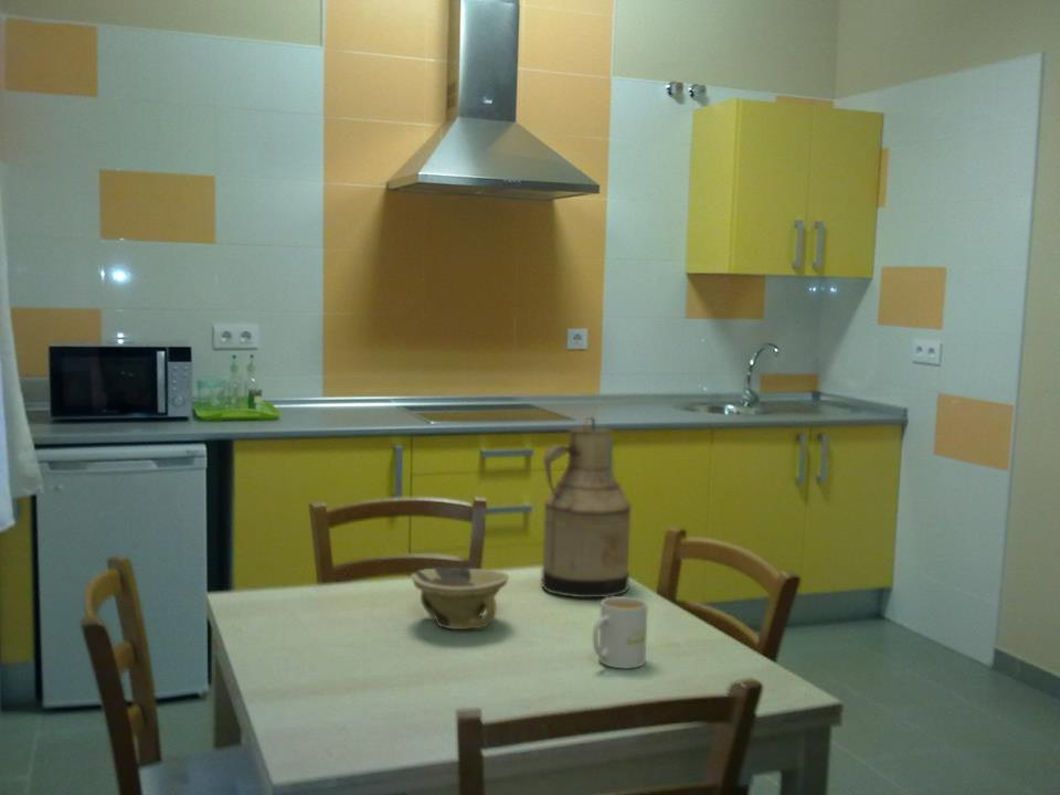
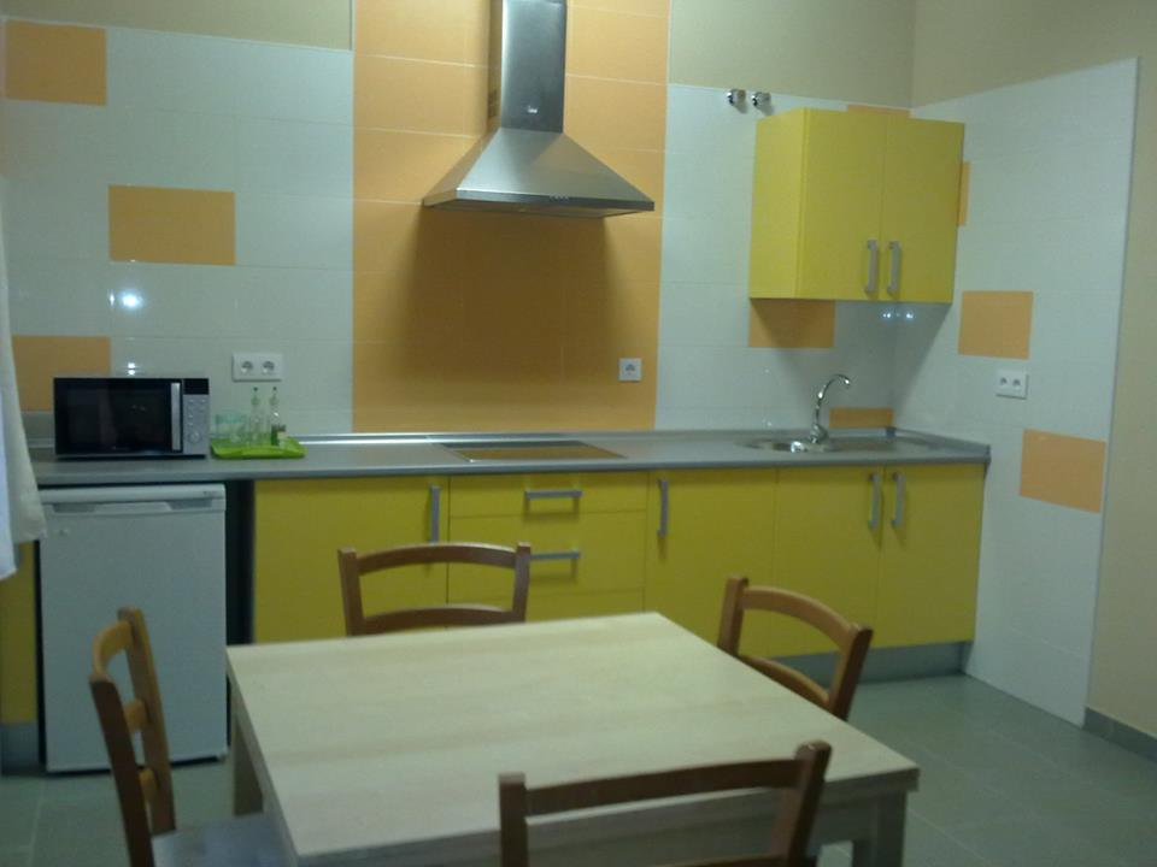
- mug (616, 633)
- bowl (459, 600)
- milk can (586, 502)
